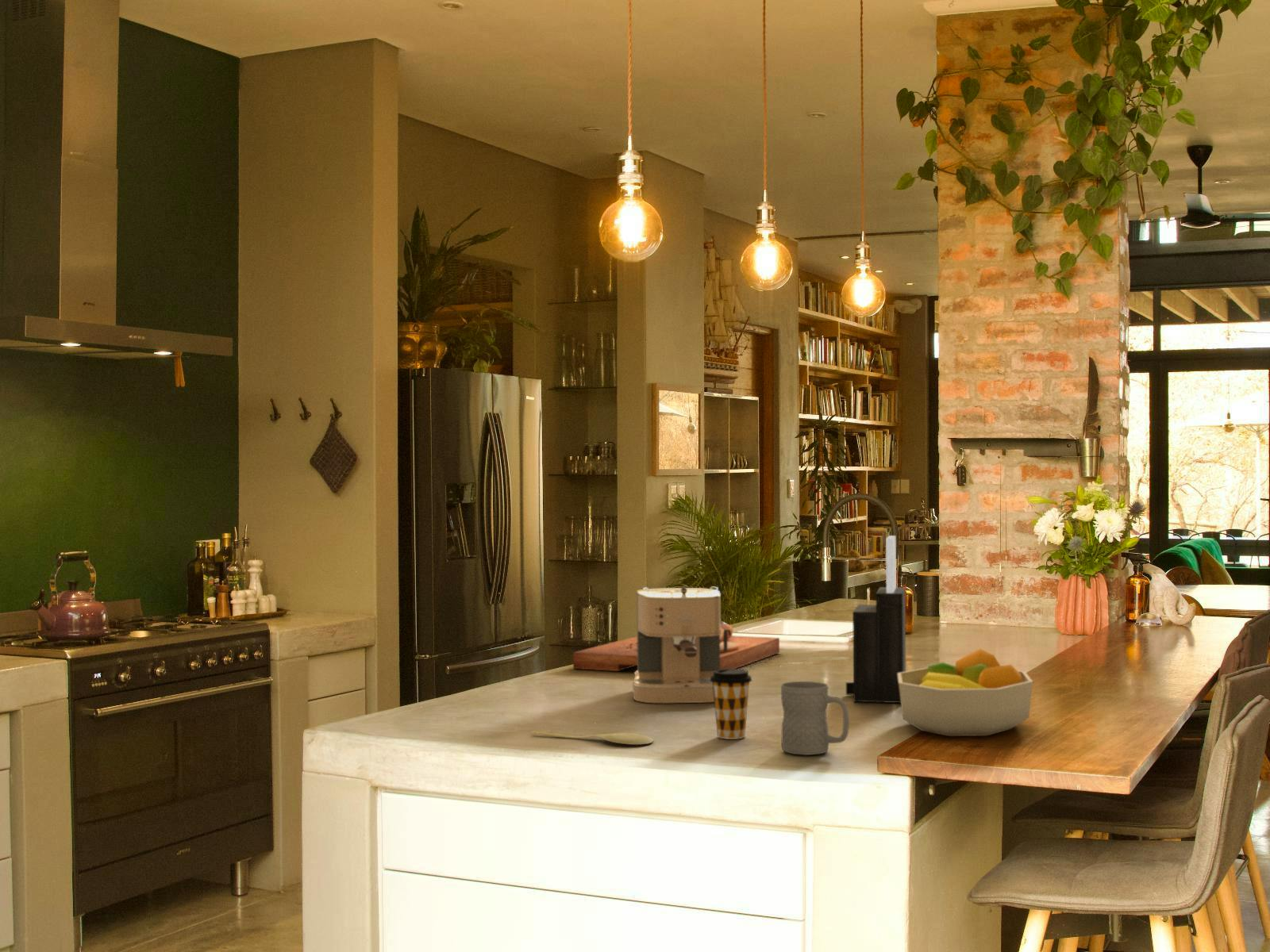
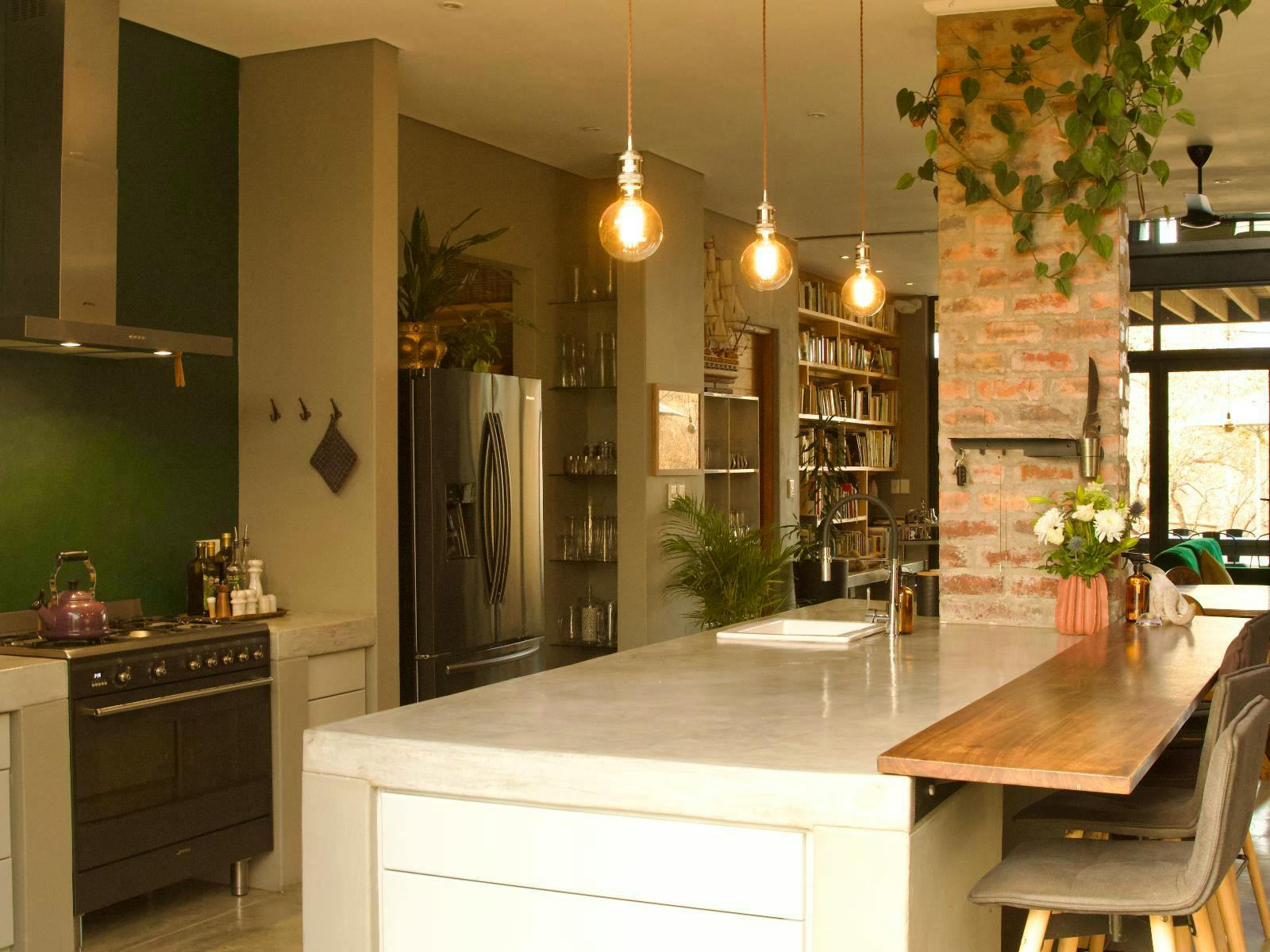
- spoon (591, 735)
- mug (815, 719)
- knife block (874, 616)
- coffee maker (682, 641)
- coffee cup (731, 704)
- fruit bowl (964, 689)
- cutting board (720, 642)
